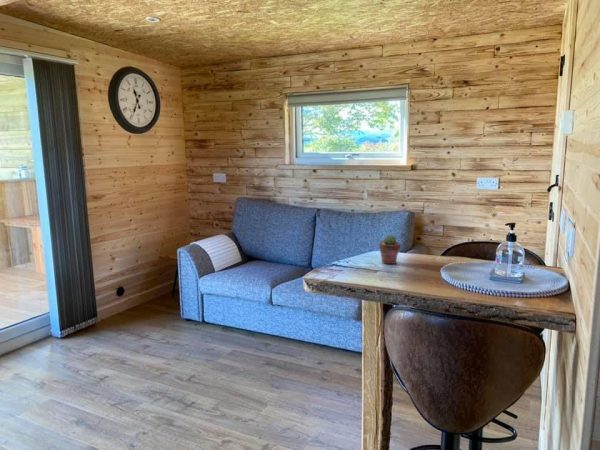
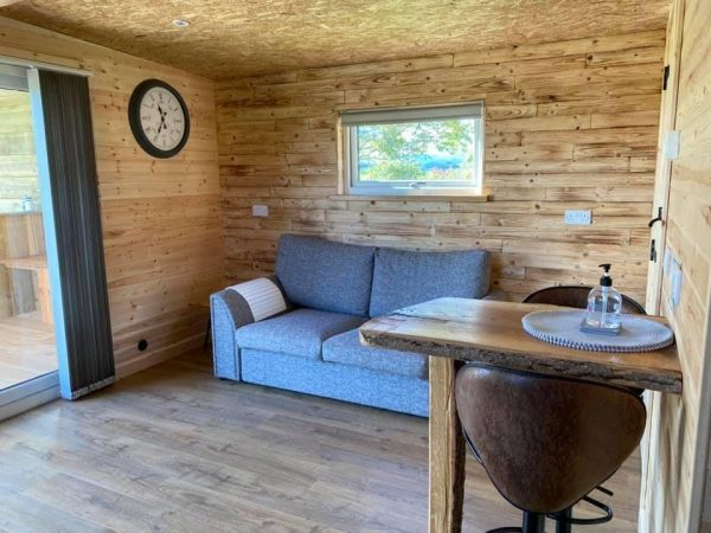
- potted succulent (389, 248)
